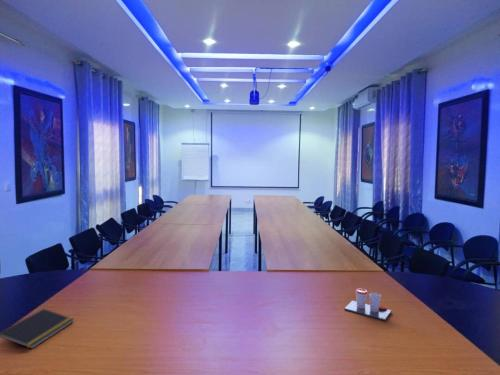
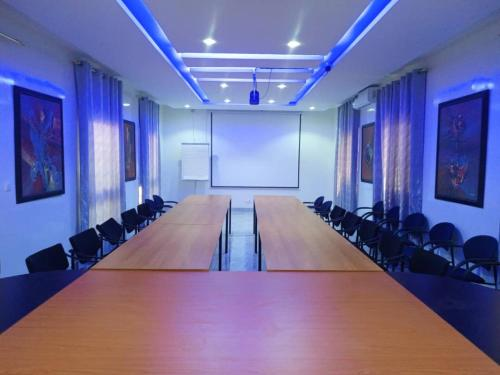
- notepad (38, 327)
- cup (370, 300)
